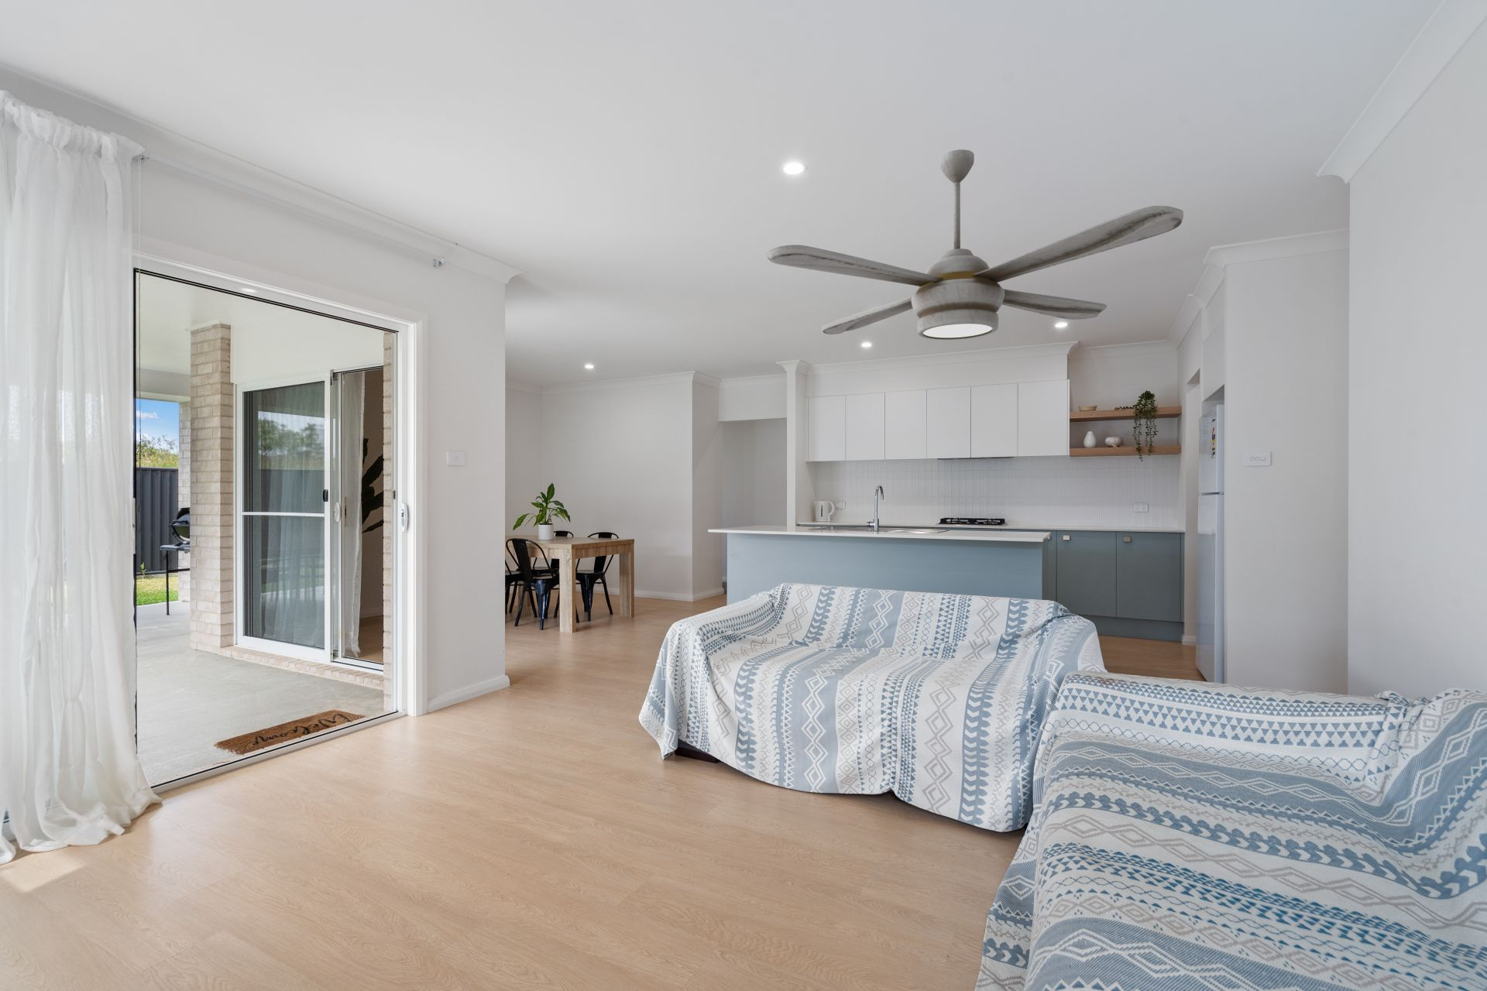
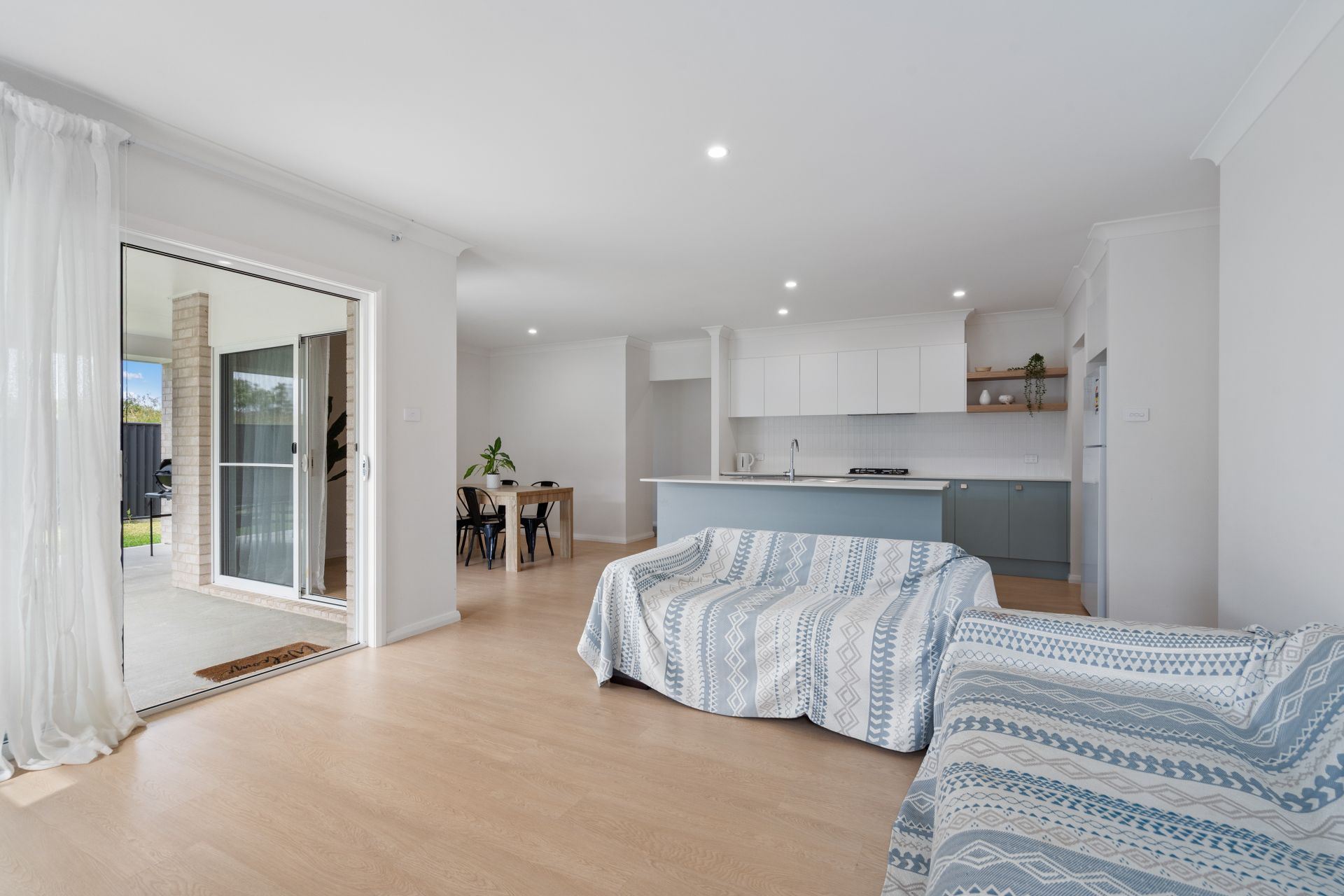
- ceiling fan (956, 244)
